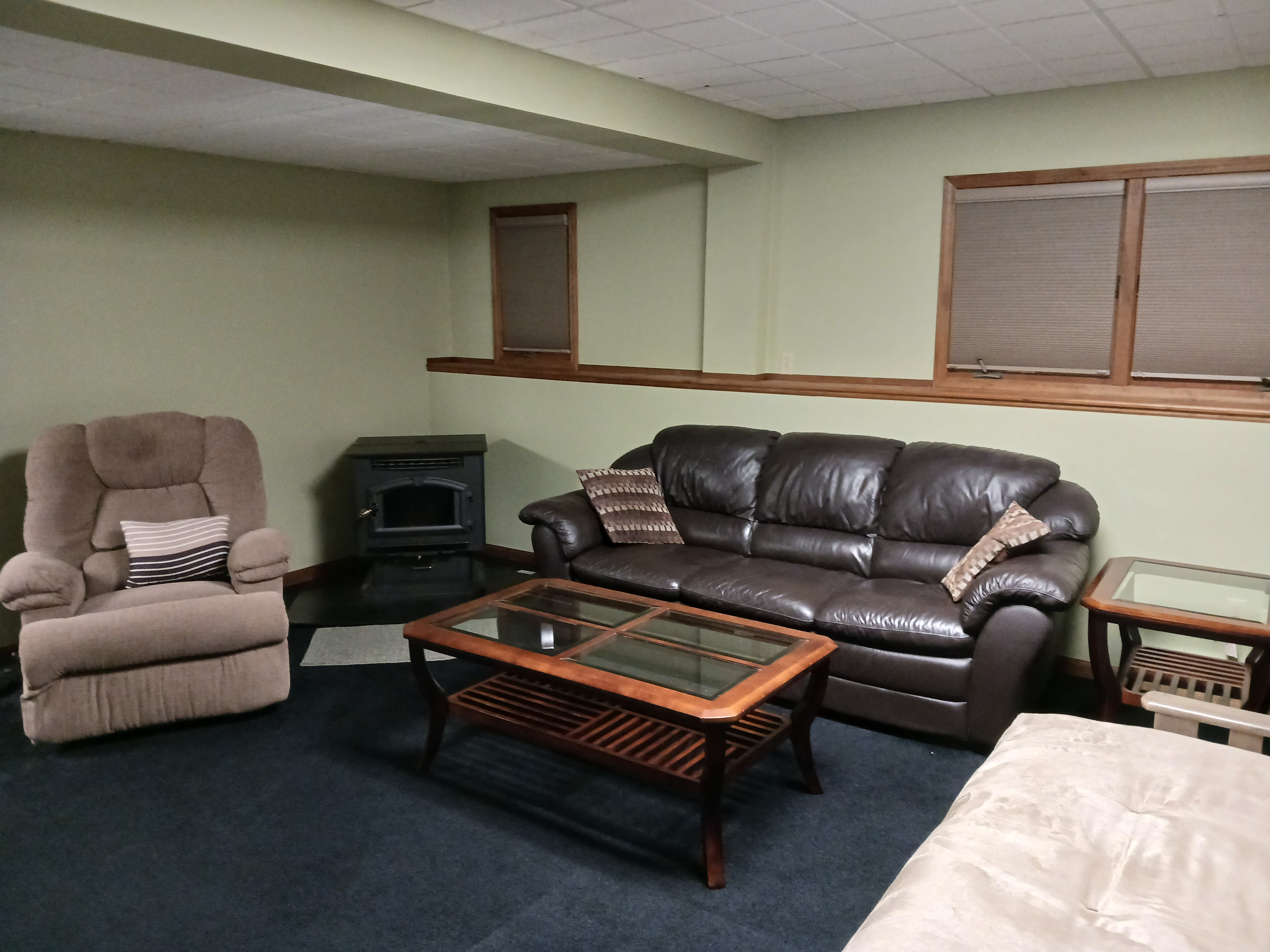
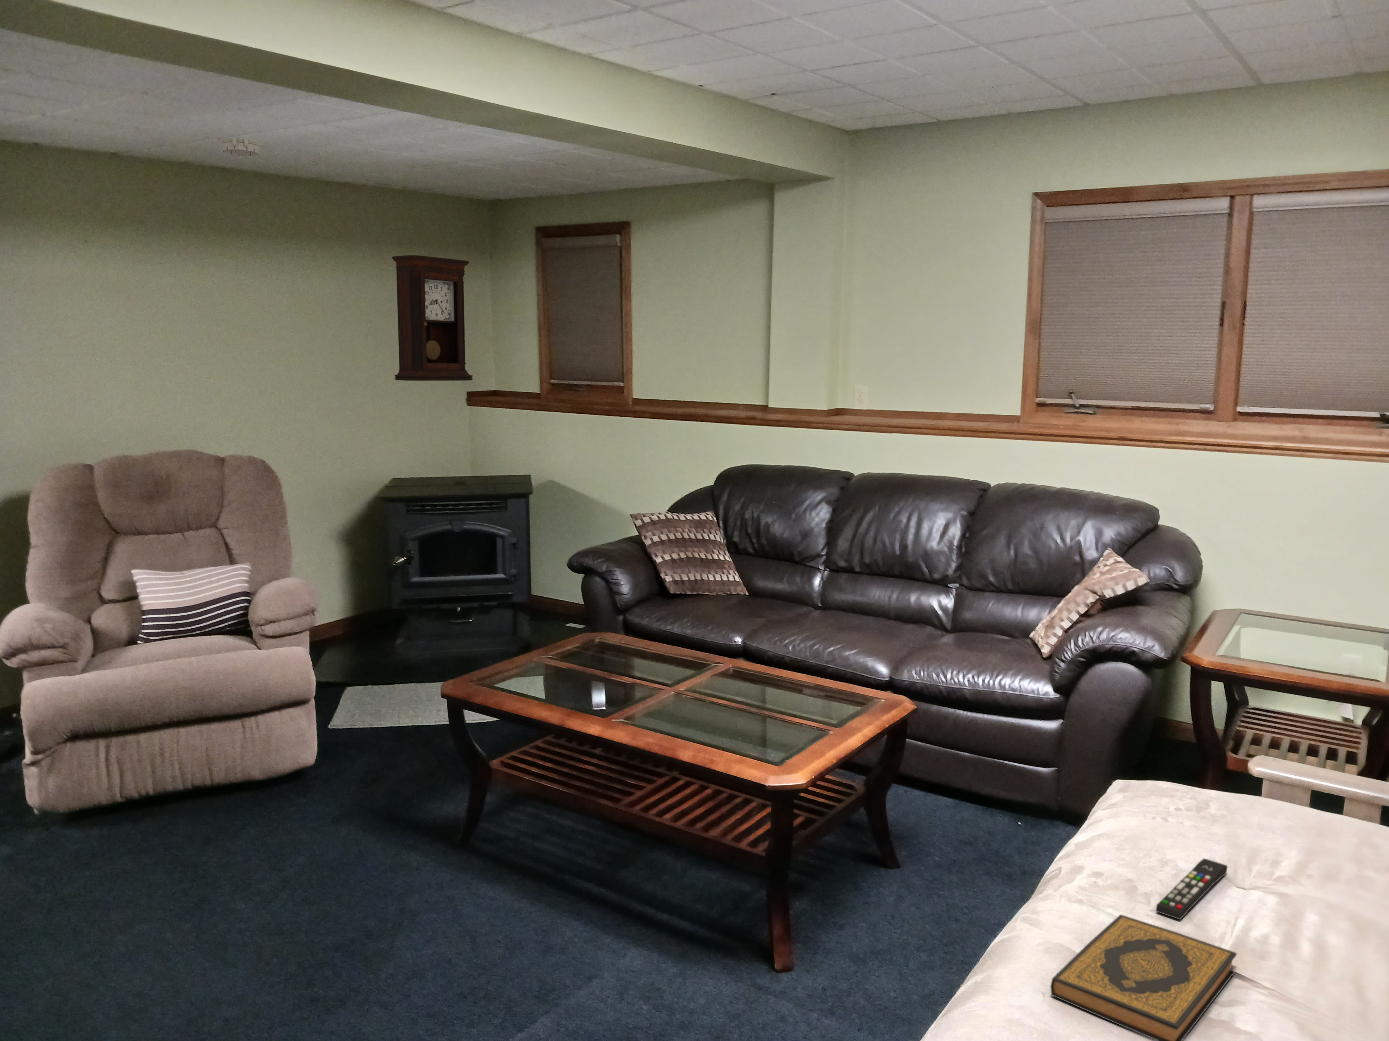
+ smoke detector (241, 145)
+ pendulum clock (435, 319)
+ remote control (1193, 887)
+ hardback book (1145, 973)
